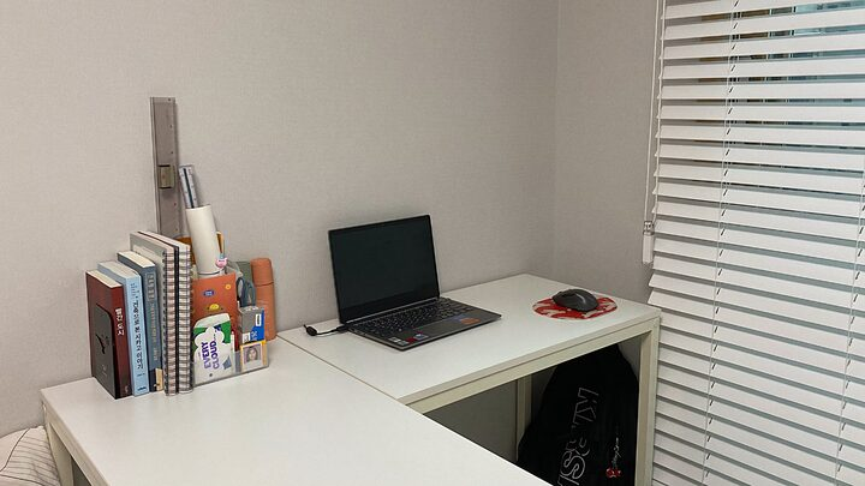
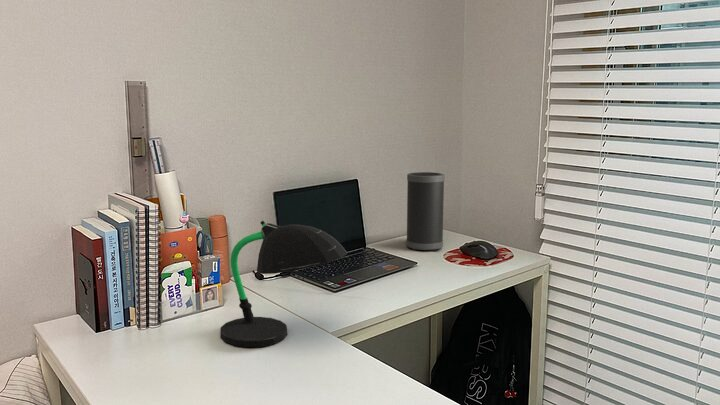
+ desk lamp (281, 272)
+ speaker (425, 210)
